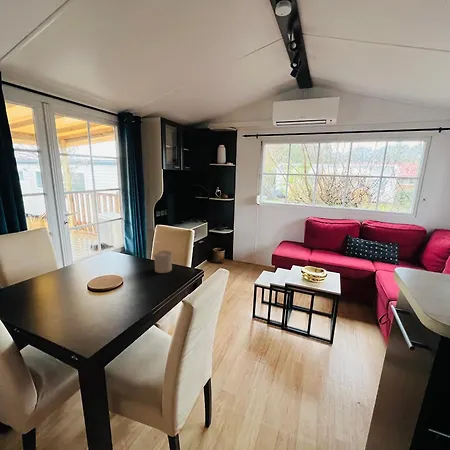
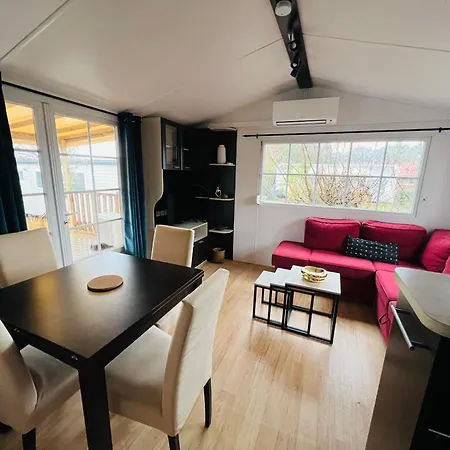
- cup (163, 261)
